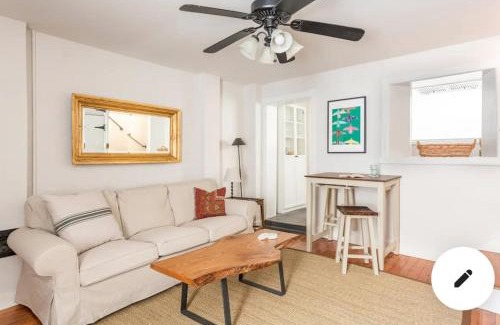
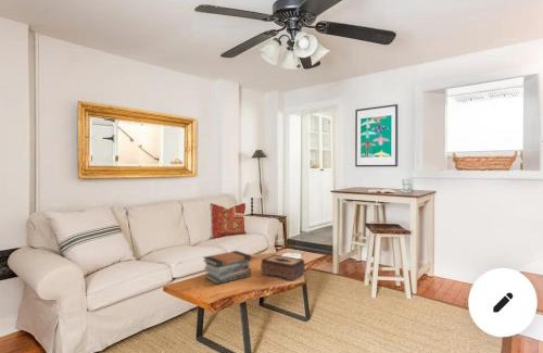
+ book stack (227, 266)
+ tissue box (282, 266)
